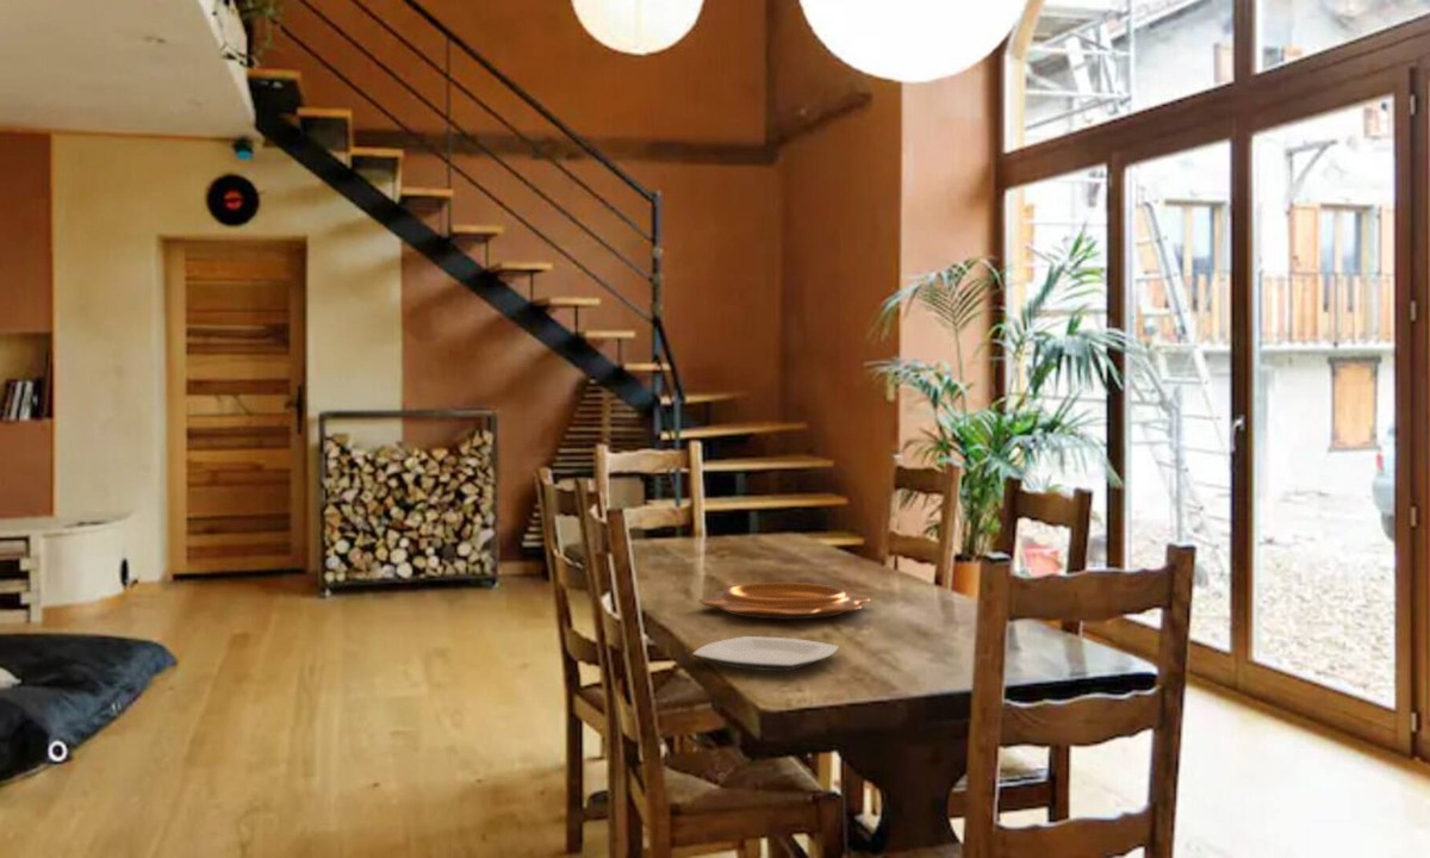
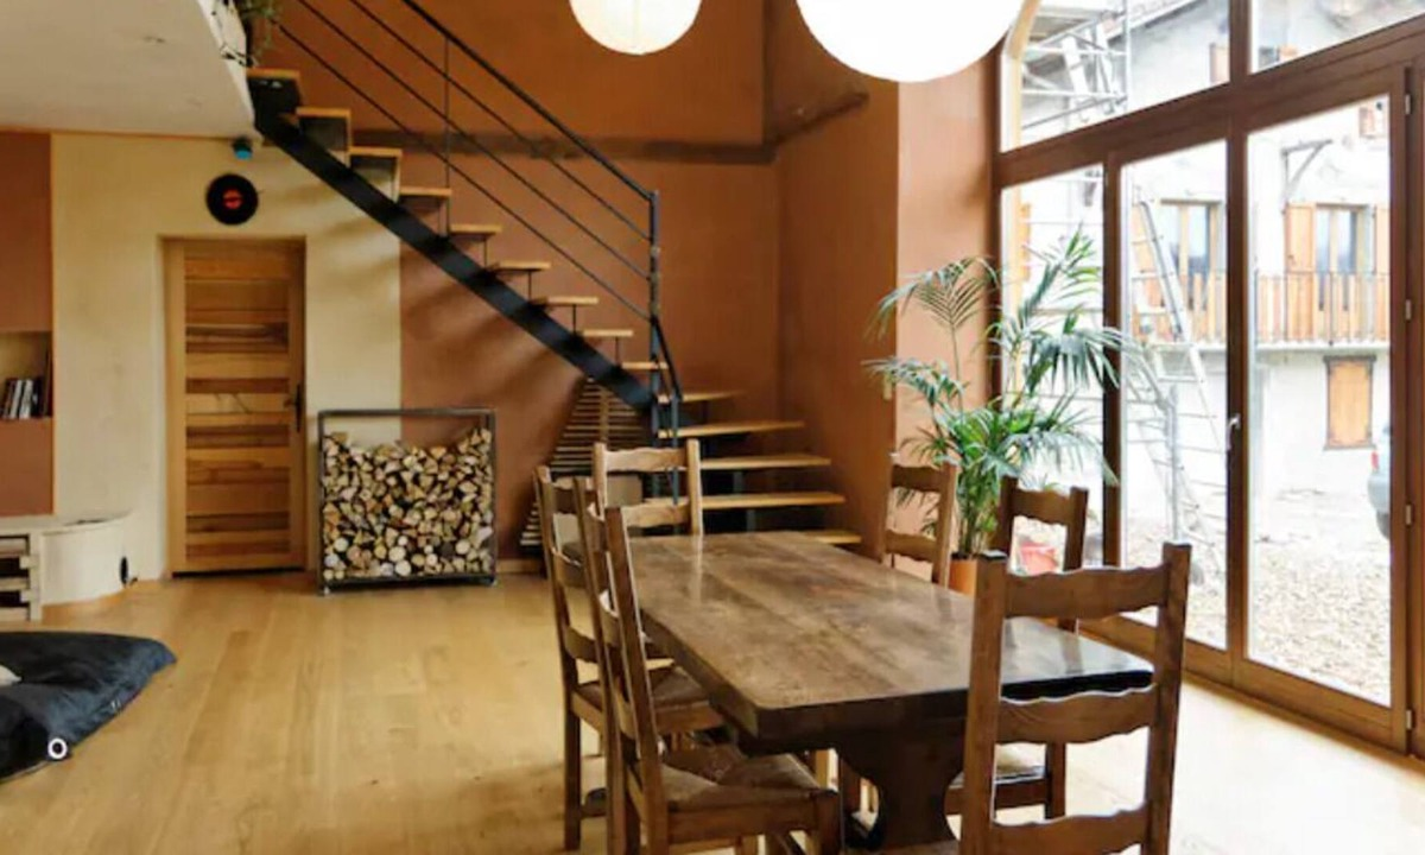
- plate (766, 654)
- decorative bowl (784, 599)
